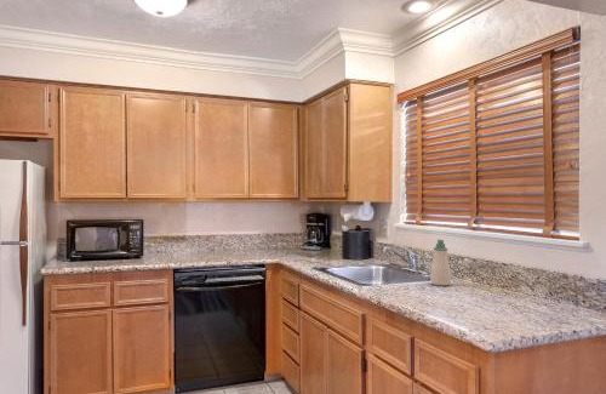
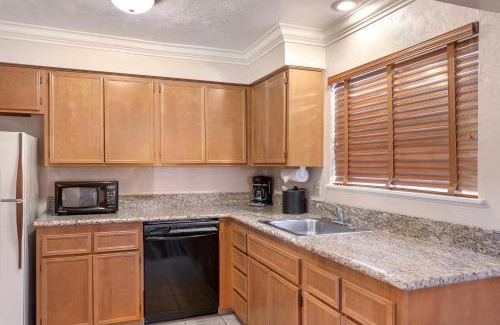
- soap bottle (440, 262)
